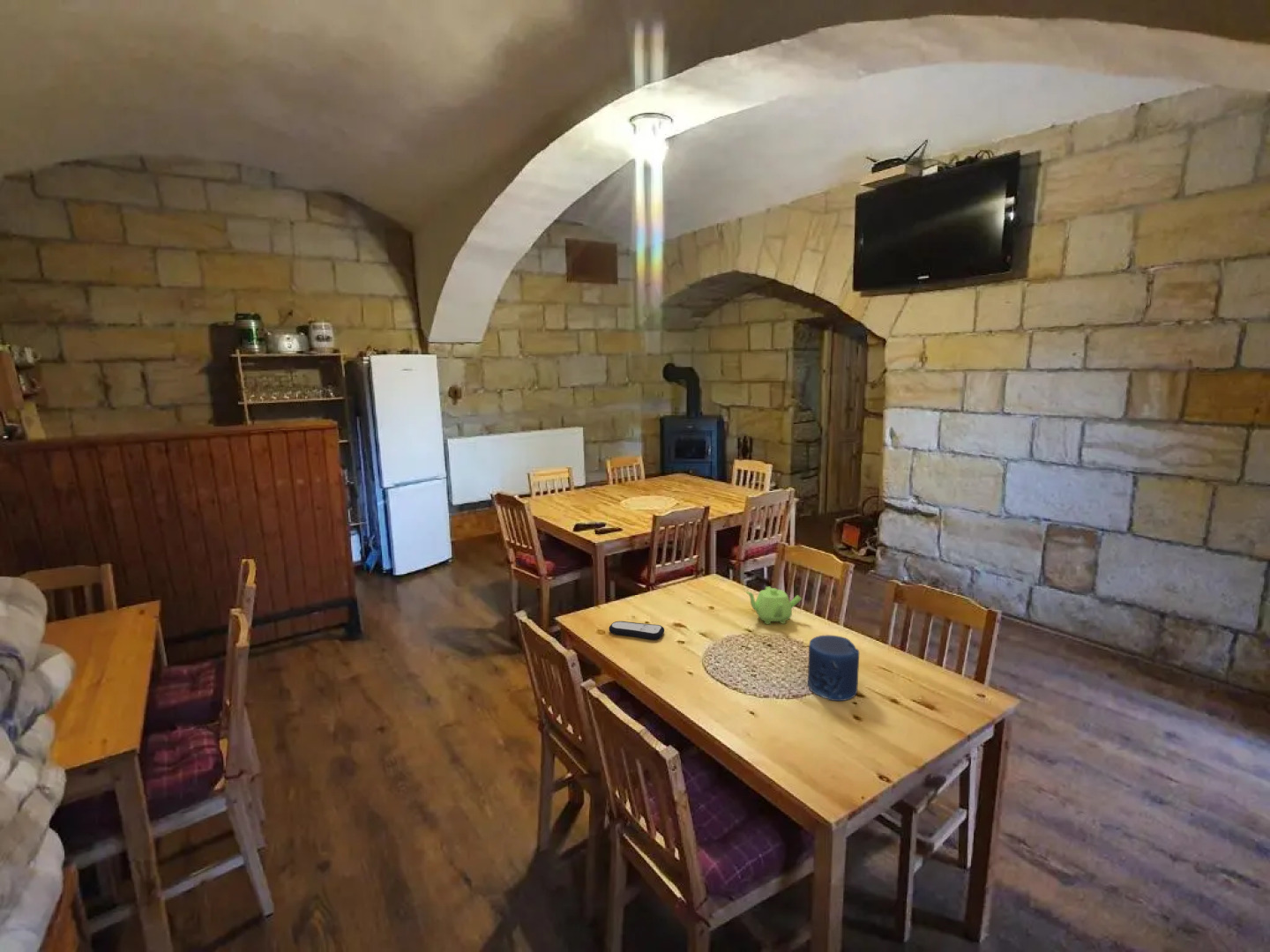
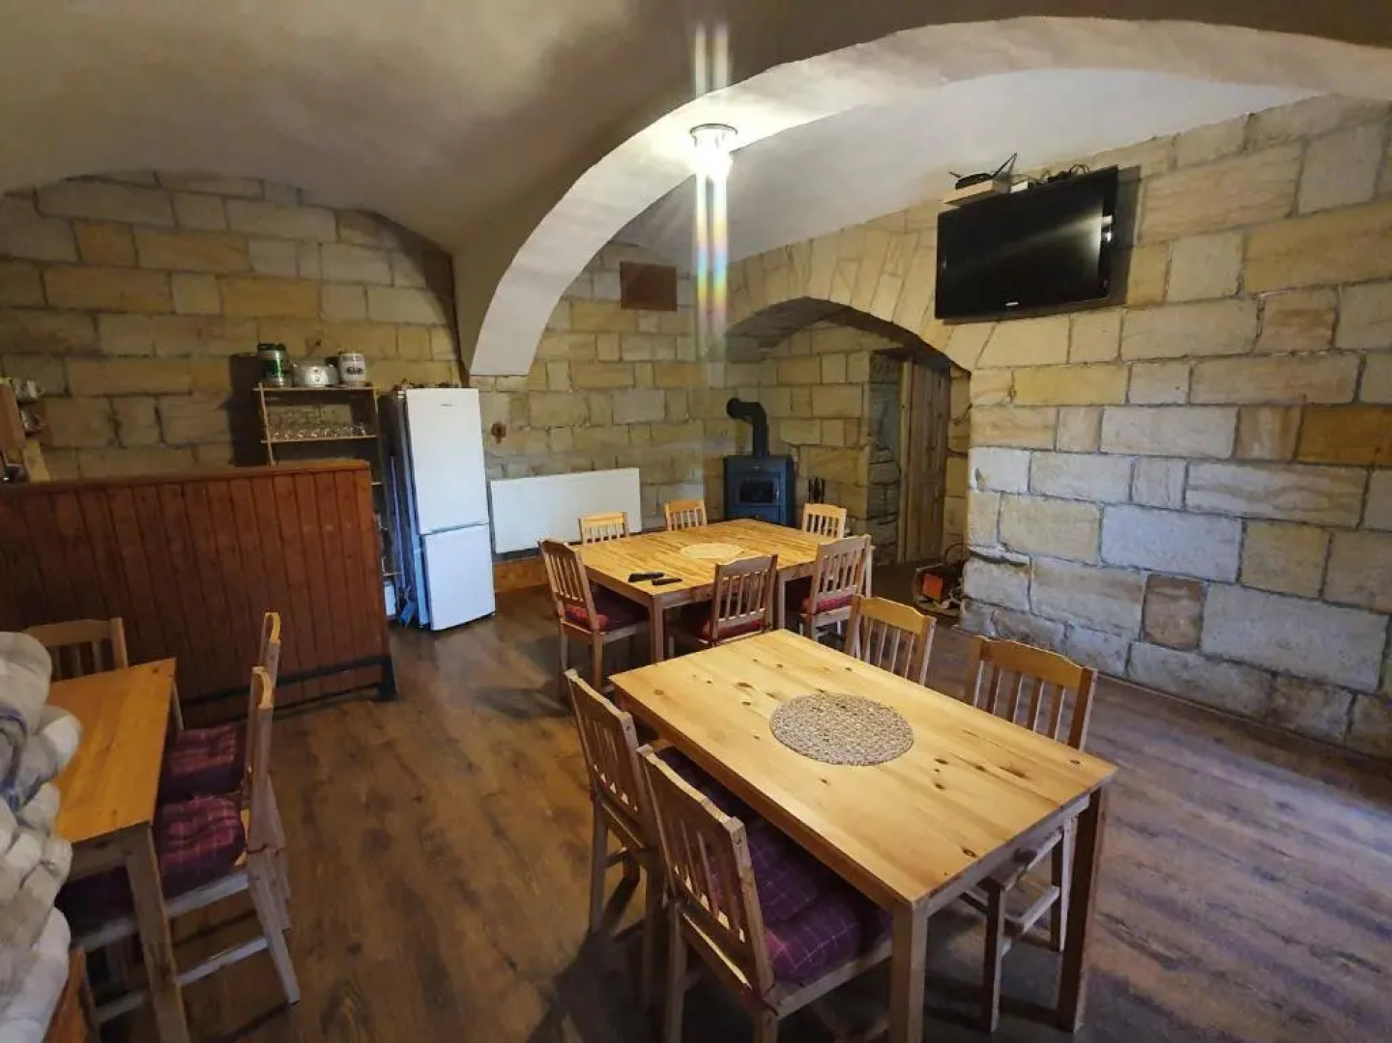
- candle (833, 666)
- teapot (773, 604)
- remote control (636, 629)
